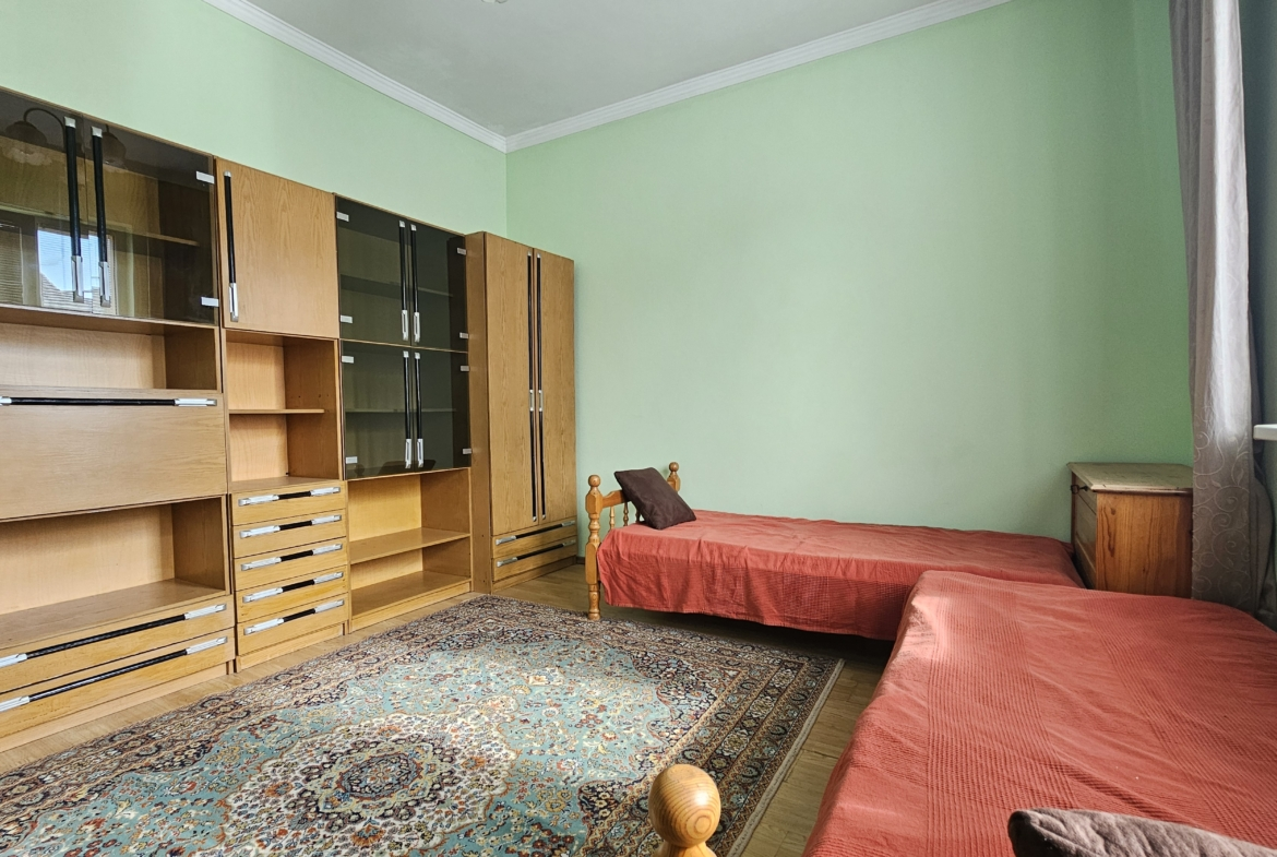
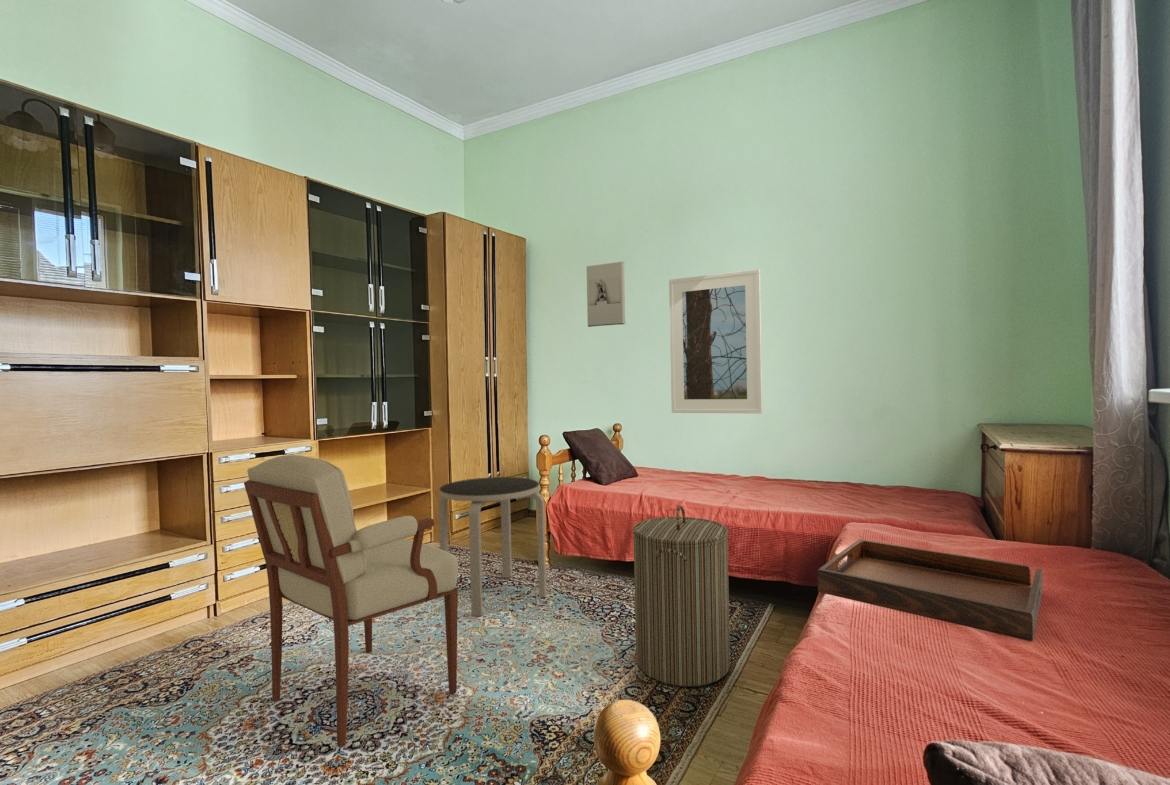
+ serving tray (929, 580)
+ laundry hamper (680, 584)
+ armchair (354, 572)
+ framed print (714, 344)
+ wall sculpture (605, 294)
+ side table (501, 539)
